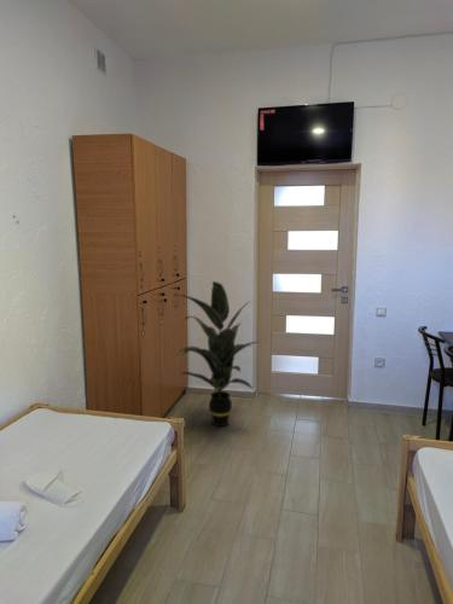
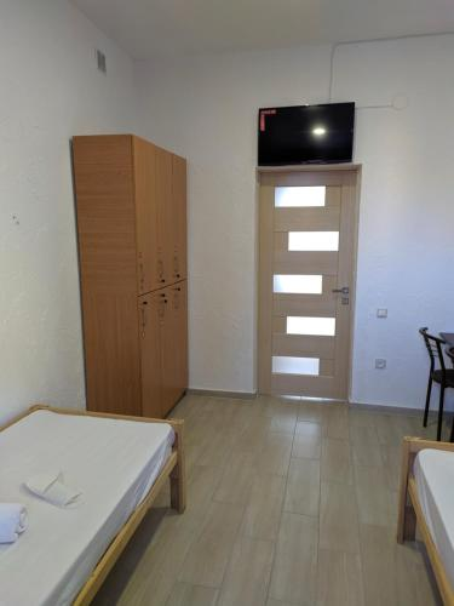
- indoor plant (215, 354)
